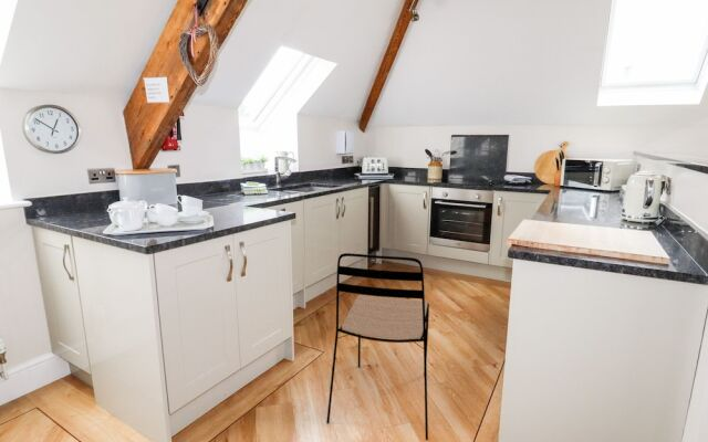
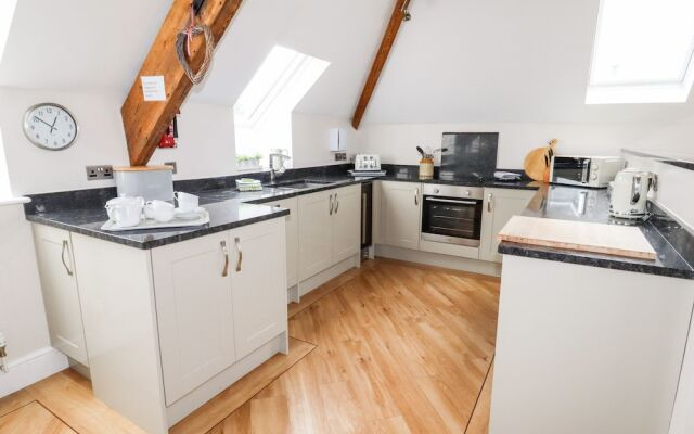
- dining chair (386, 322)
